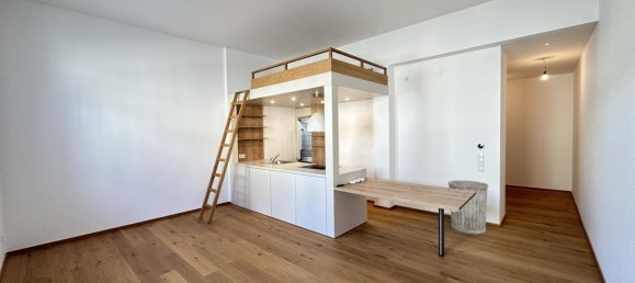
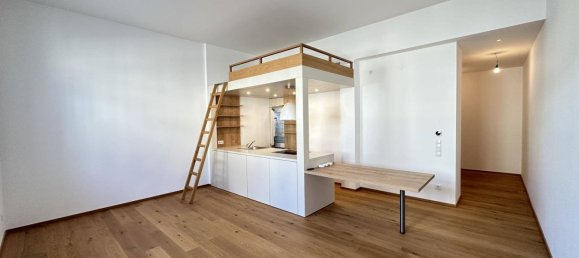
- trash can (467, 205)
